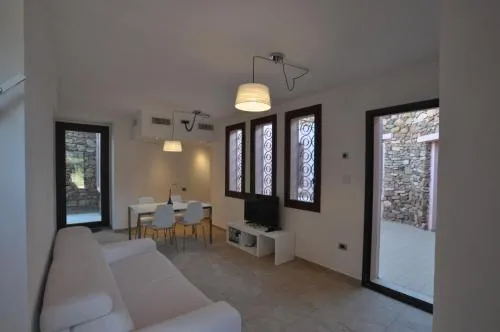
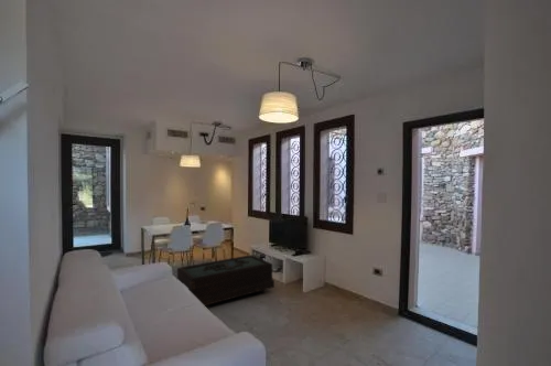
+ coffee table (226, 279)
